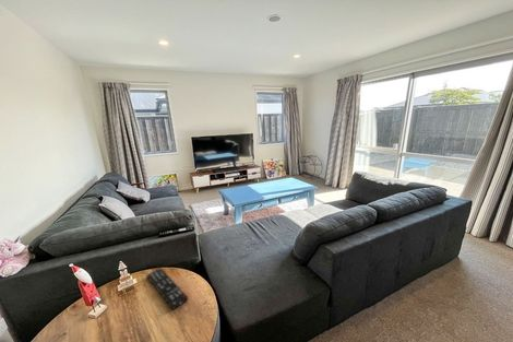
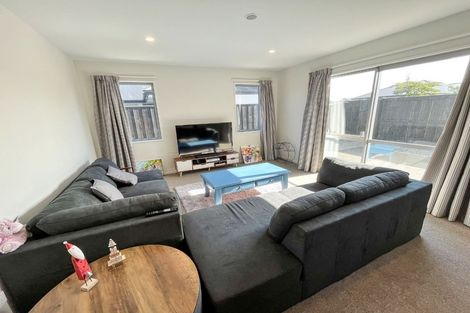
- remote control (166, 285)
